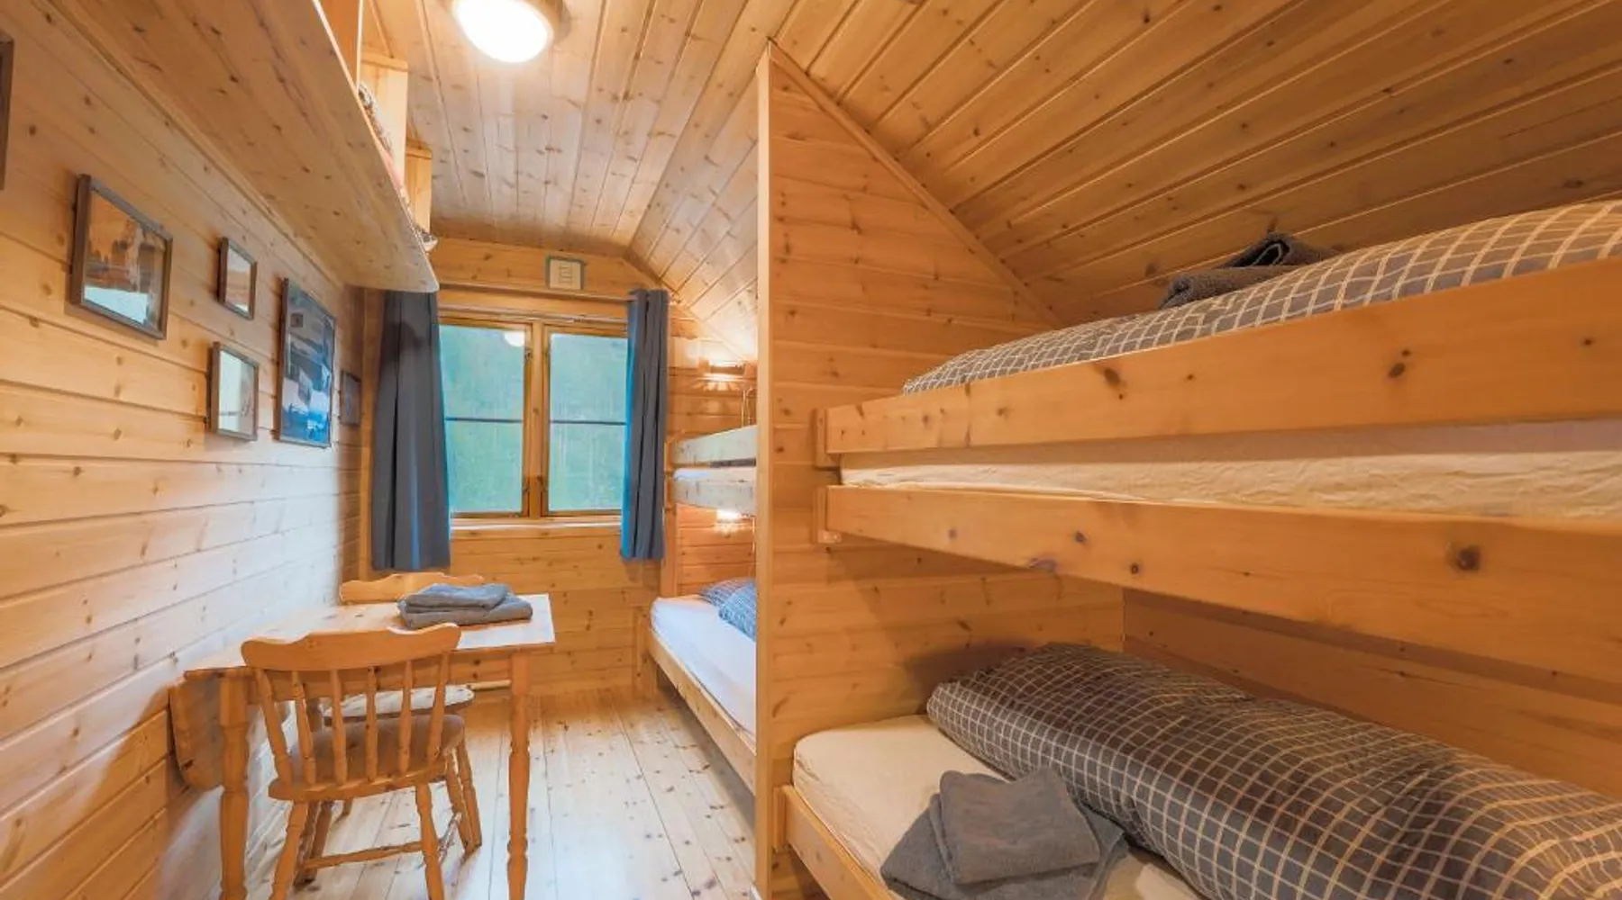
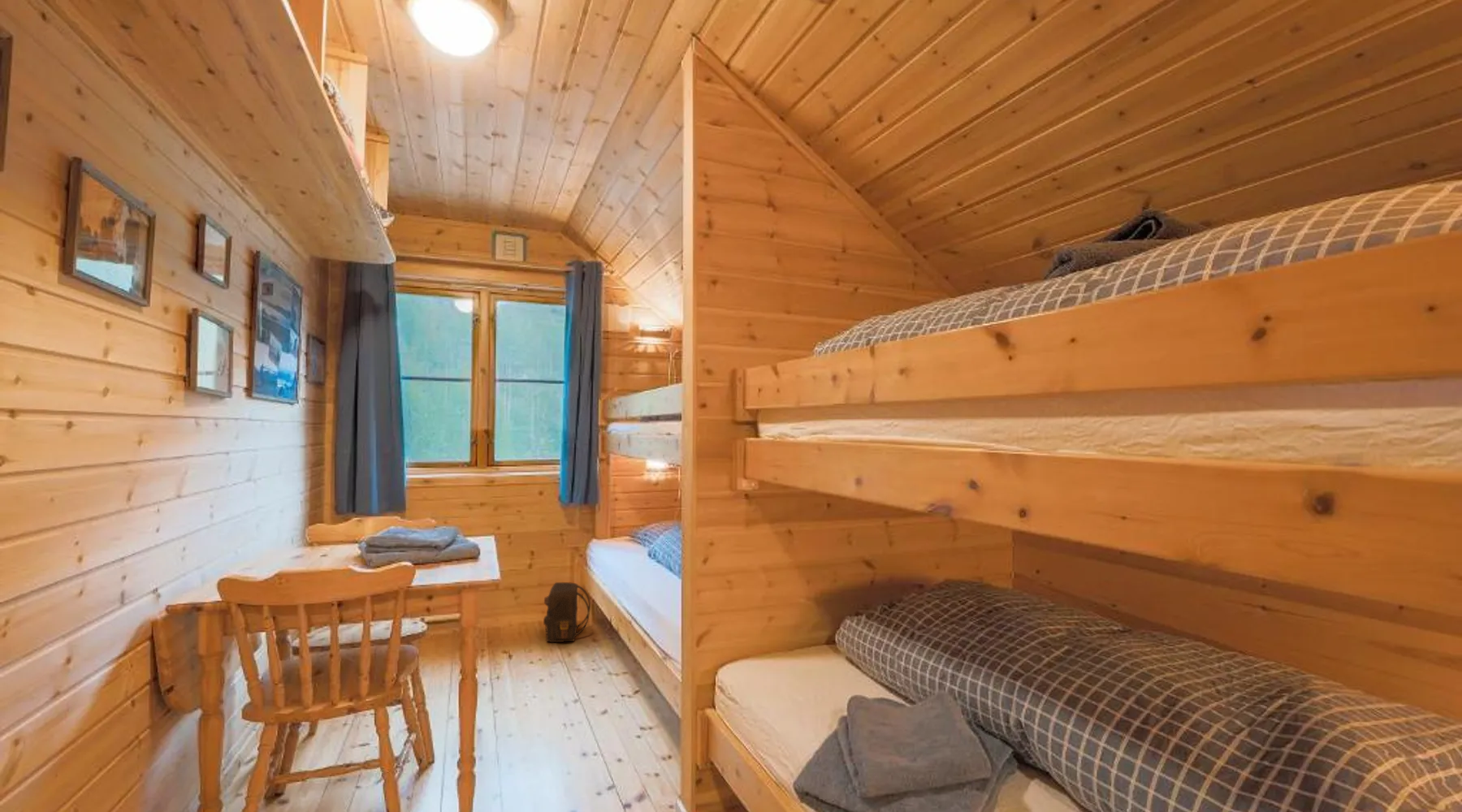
+ backpack (567, 611)
